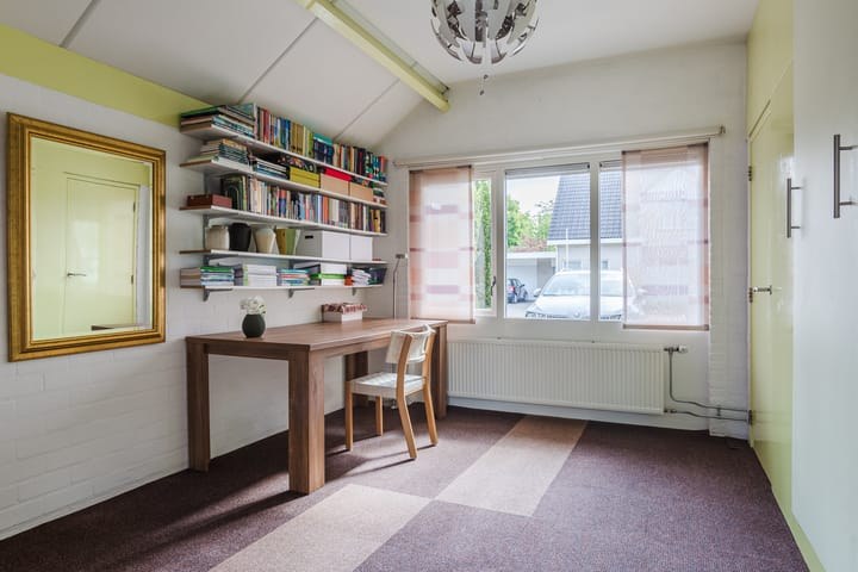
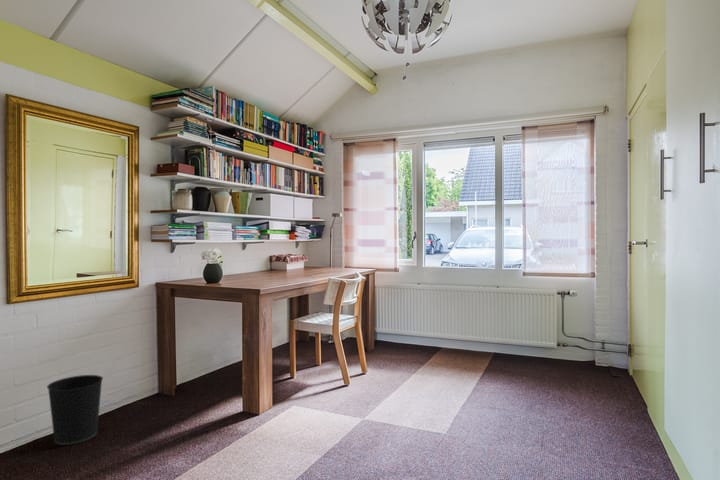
+ wastebasket (75, 409)
